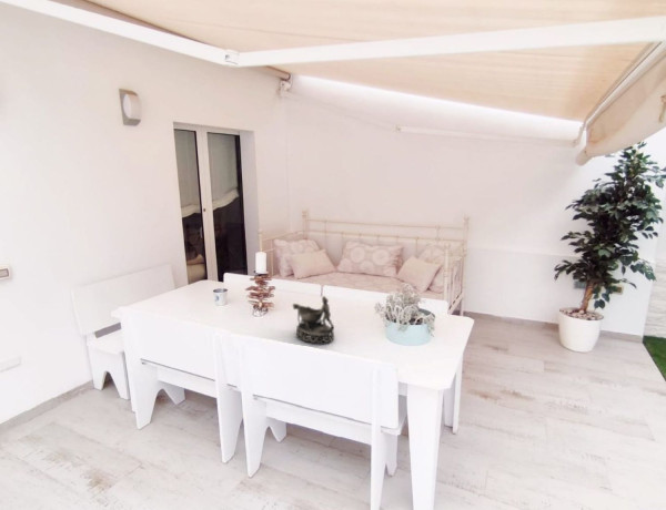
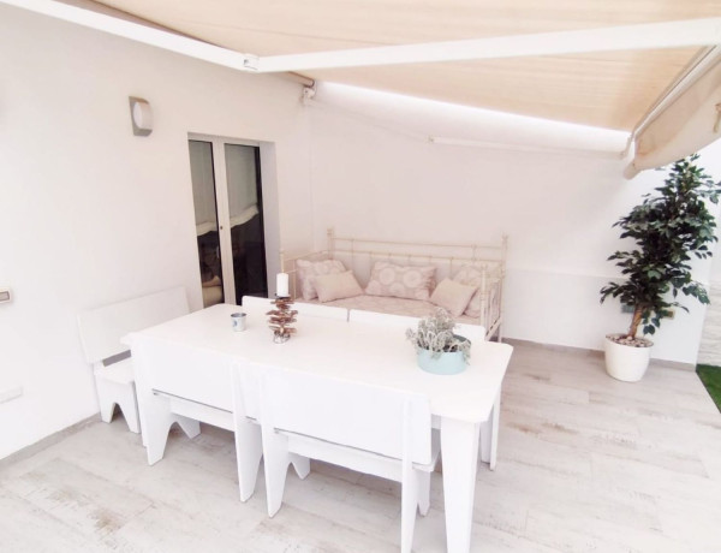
- decorative bowl (311, 315)
